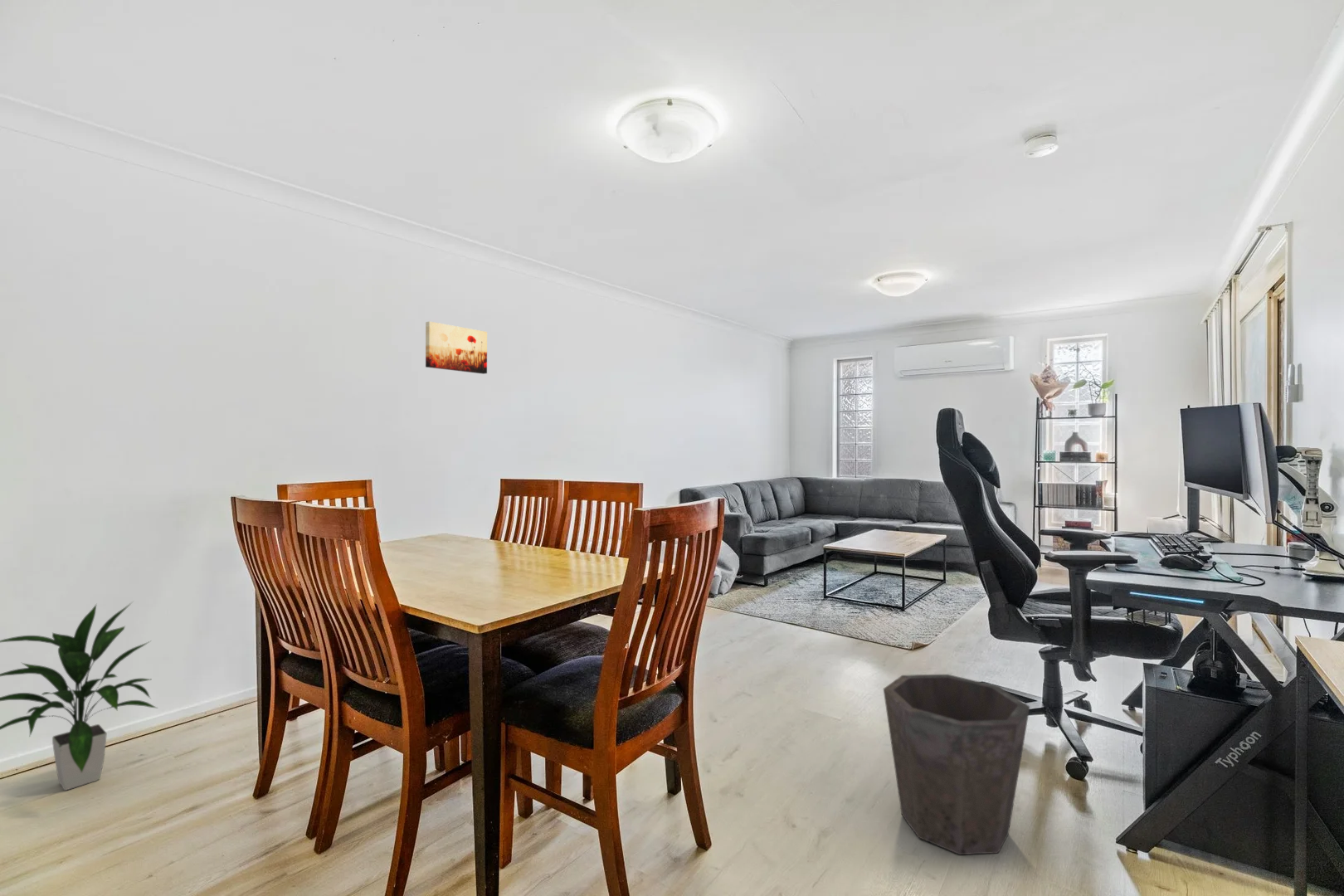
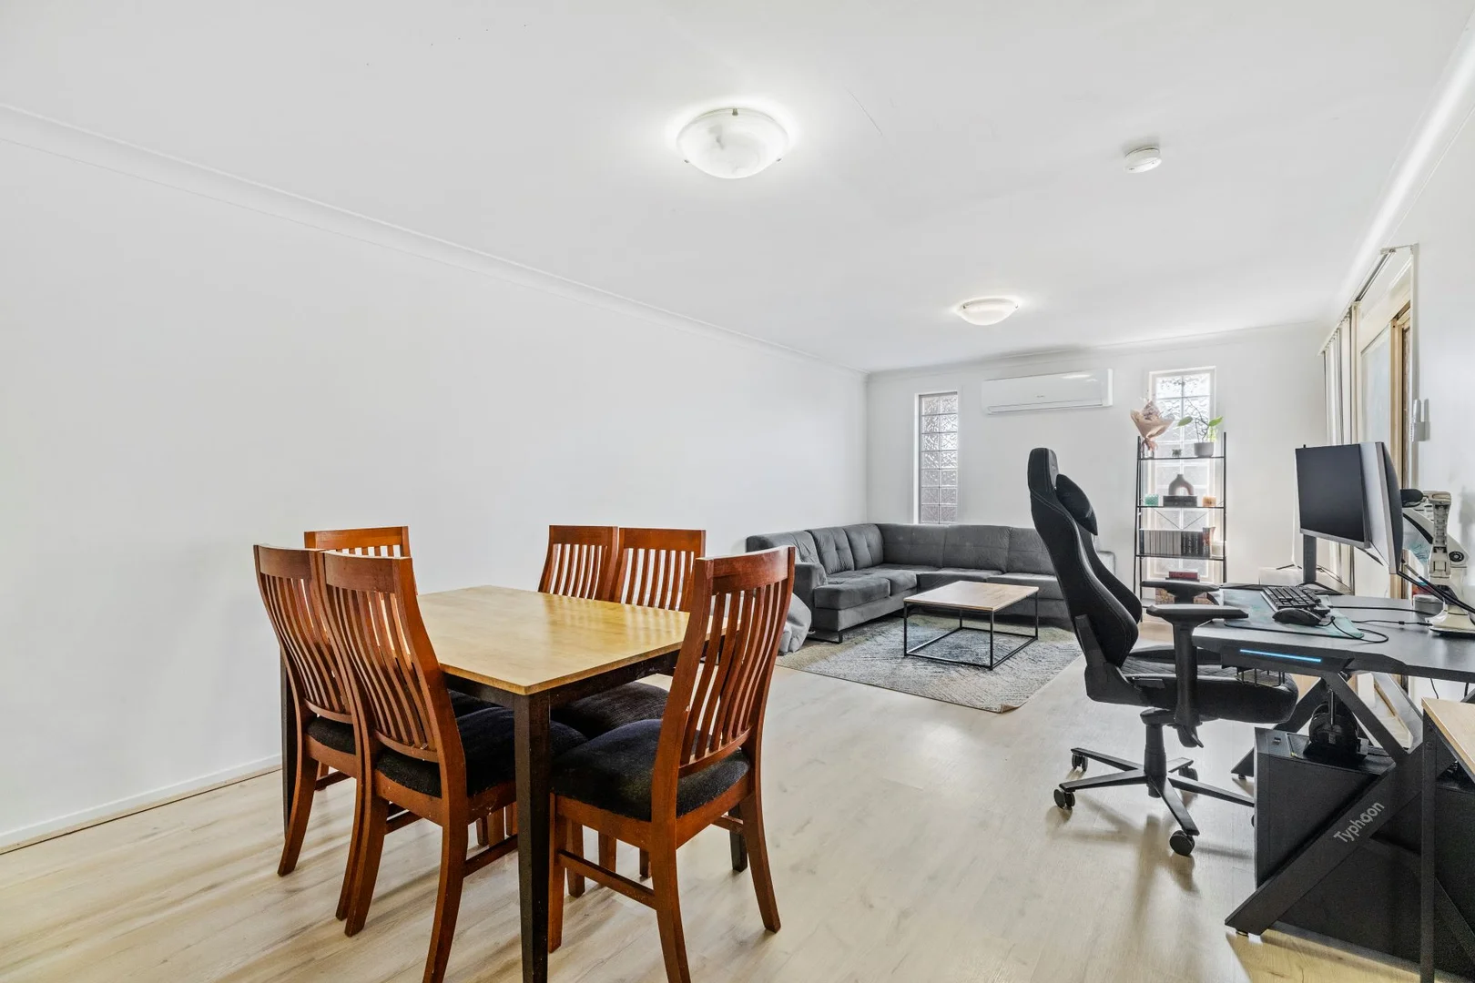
- waste bin (953, 761)
- wall art (457, 348)
- indoor plant (75, 696)
